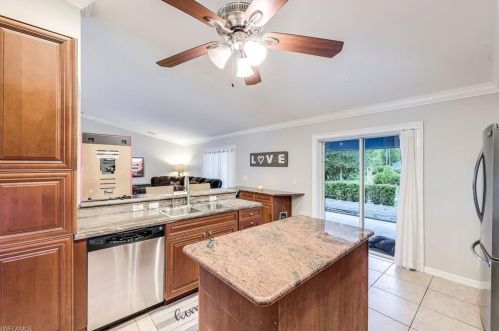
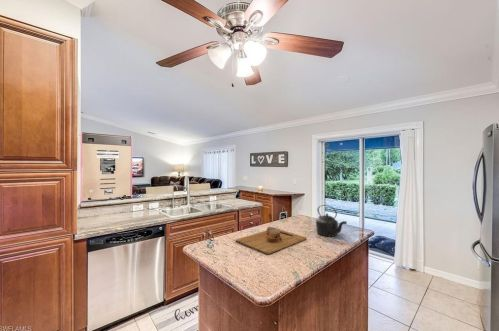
+ cutting board (271, 234)
+ kettle (331, 220)
